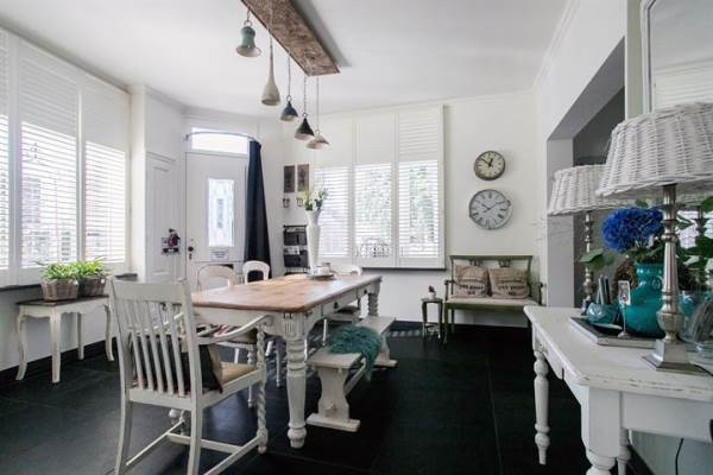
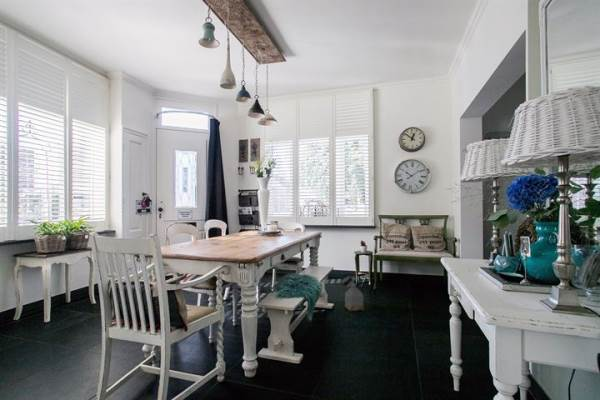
+ bag (353, 291)
